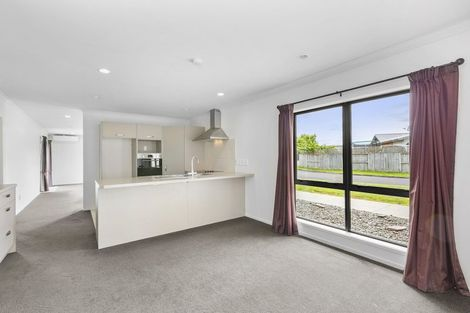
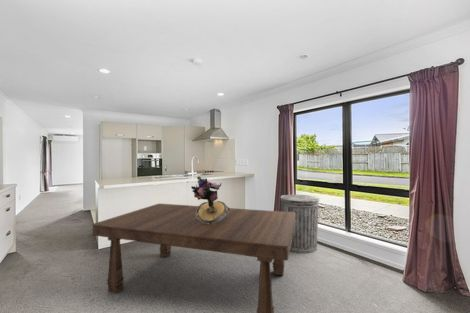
+ dining table (202, 249)
+ bouquet (209, 197)
+ trash can (299, 221)
